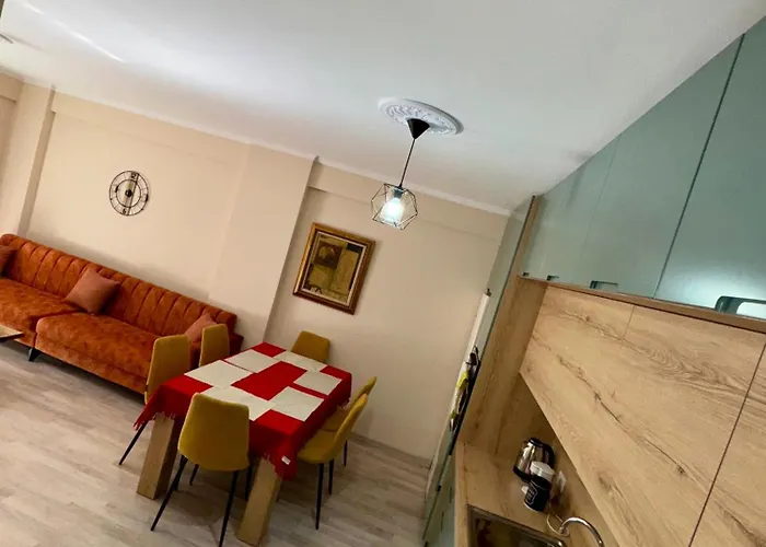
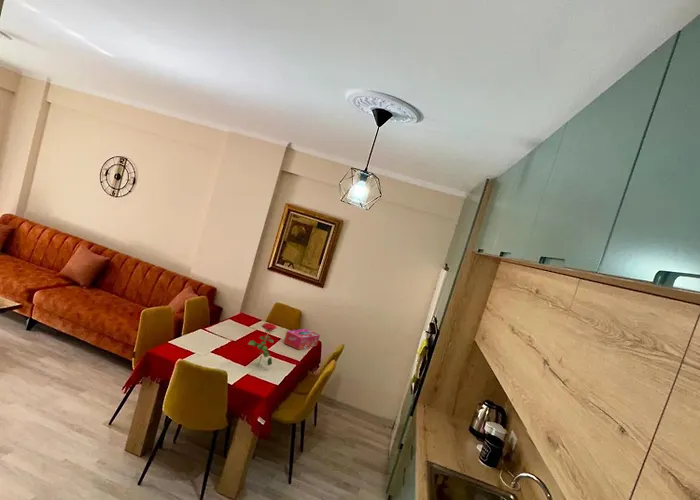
+ tissue box (302, 338)
+ flower (261, 343)
